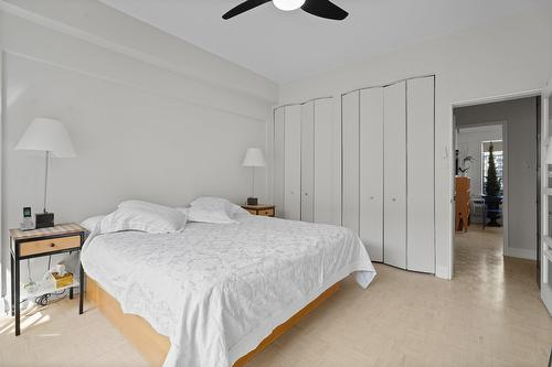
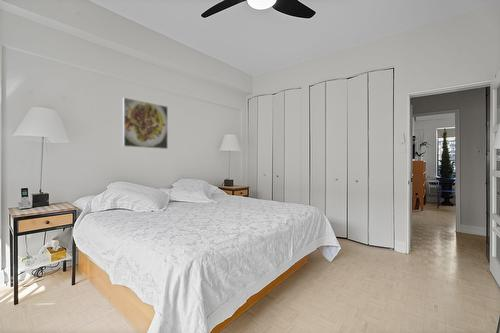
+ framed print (146, 125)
